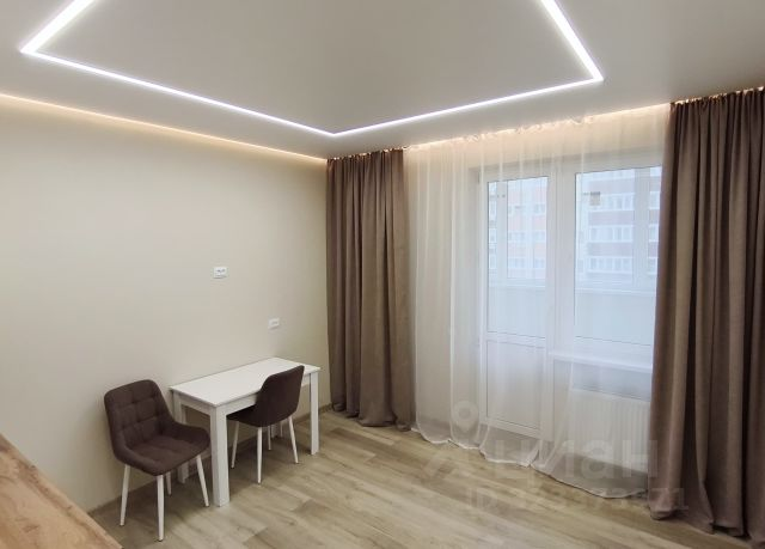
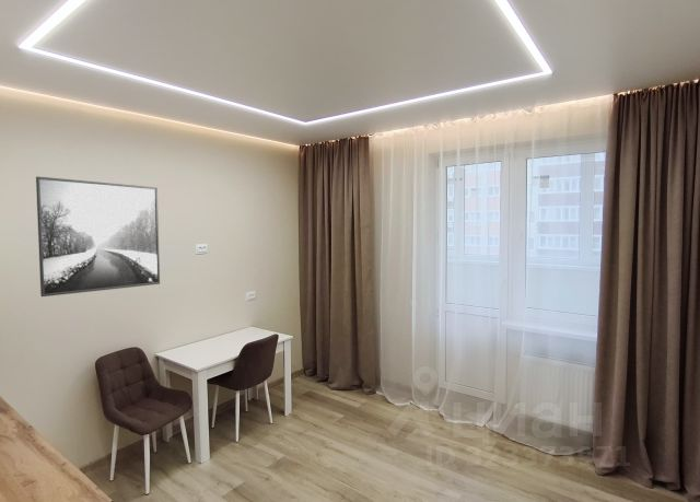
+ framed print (105, 236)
